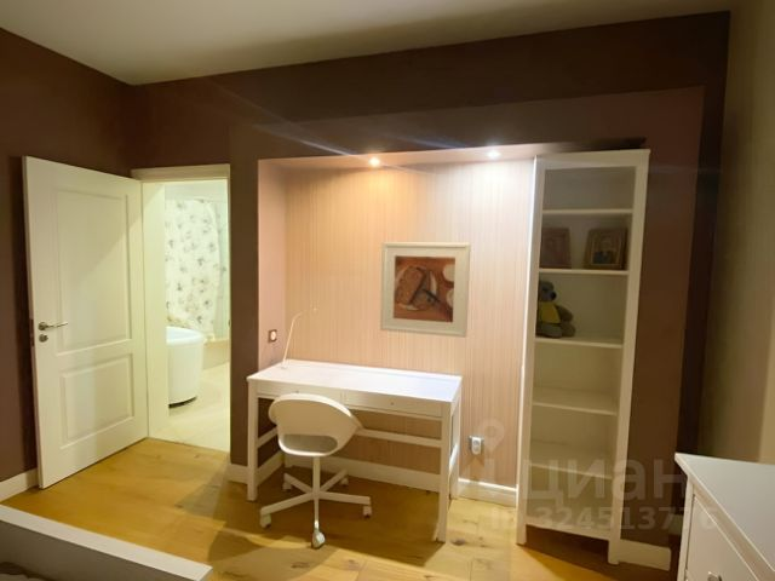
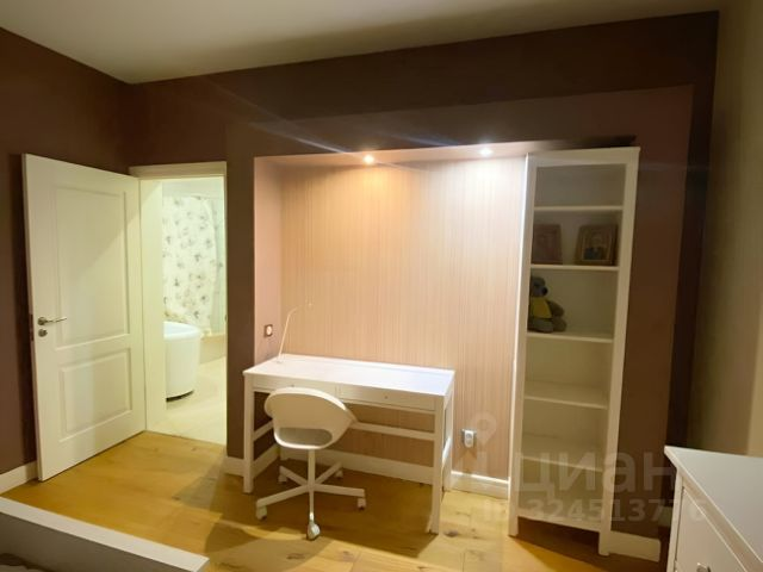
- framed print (423, 288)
